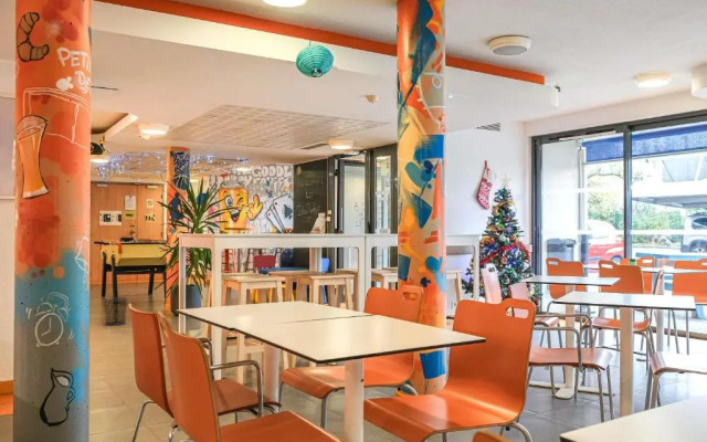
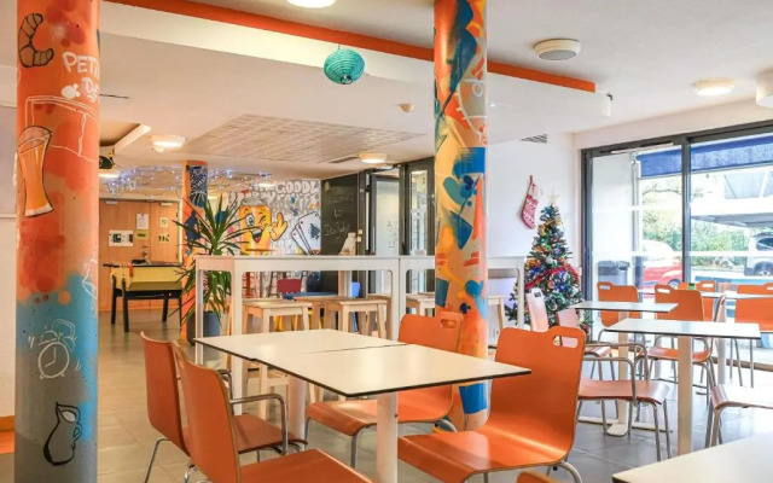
- waste bin (115, 311)
